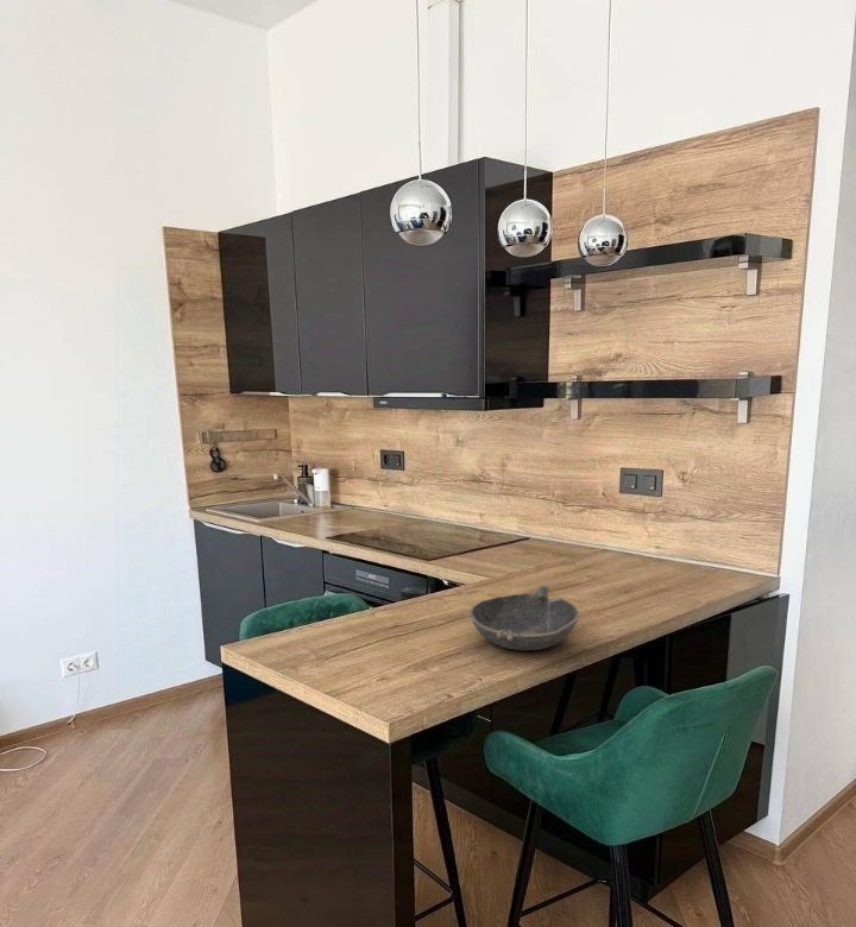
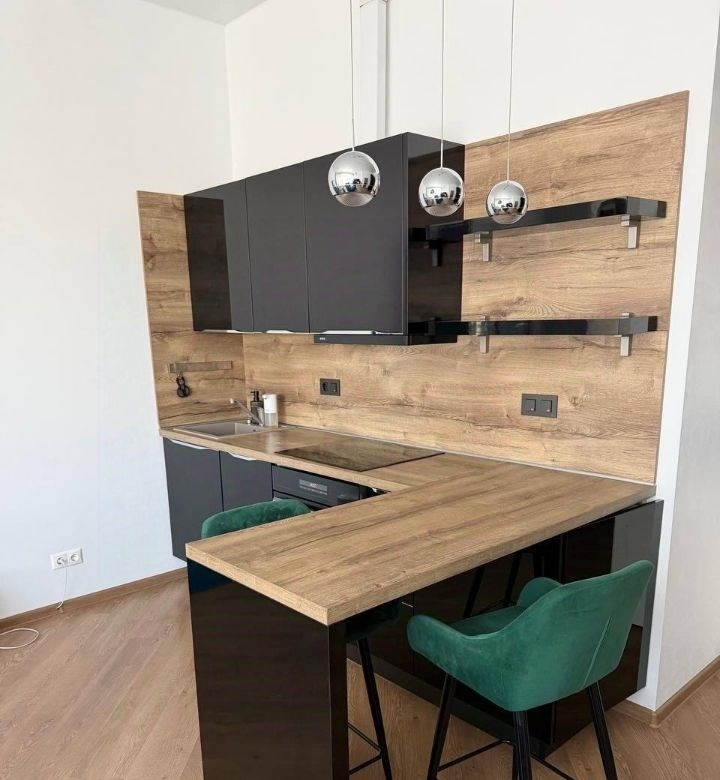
- bowl (524, 619)
